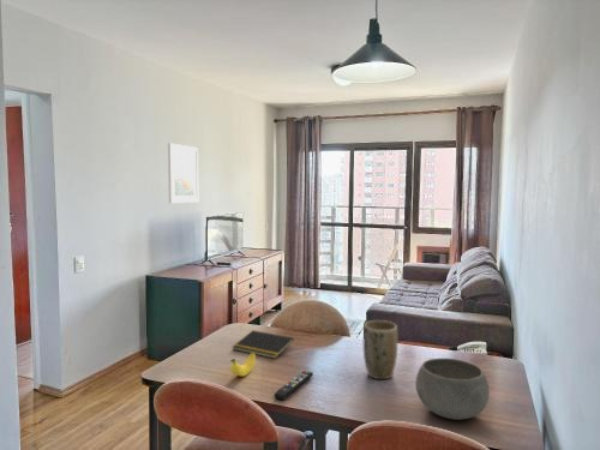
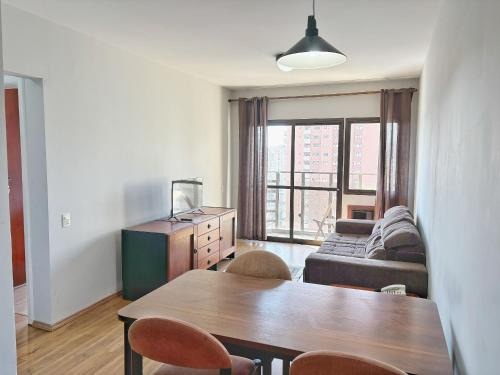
- plant pot (379, 349)
- remote control (294, 384)
- banana (244, 362)
- notepad (263, 343)
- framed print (184, 174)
- bowl (451, 390)
